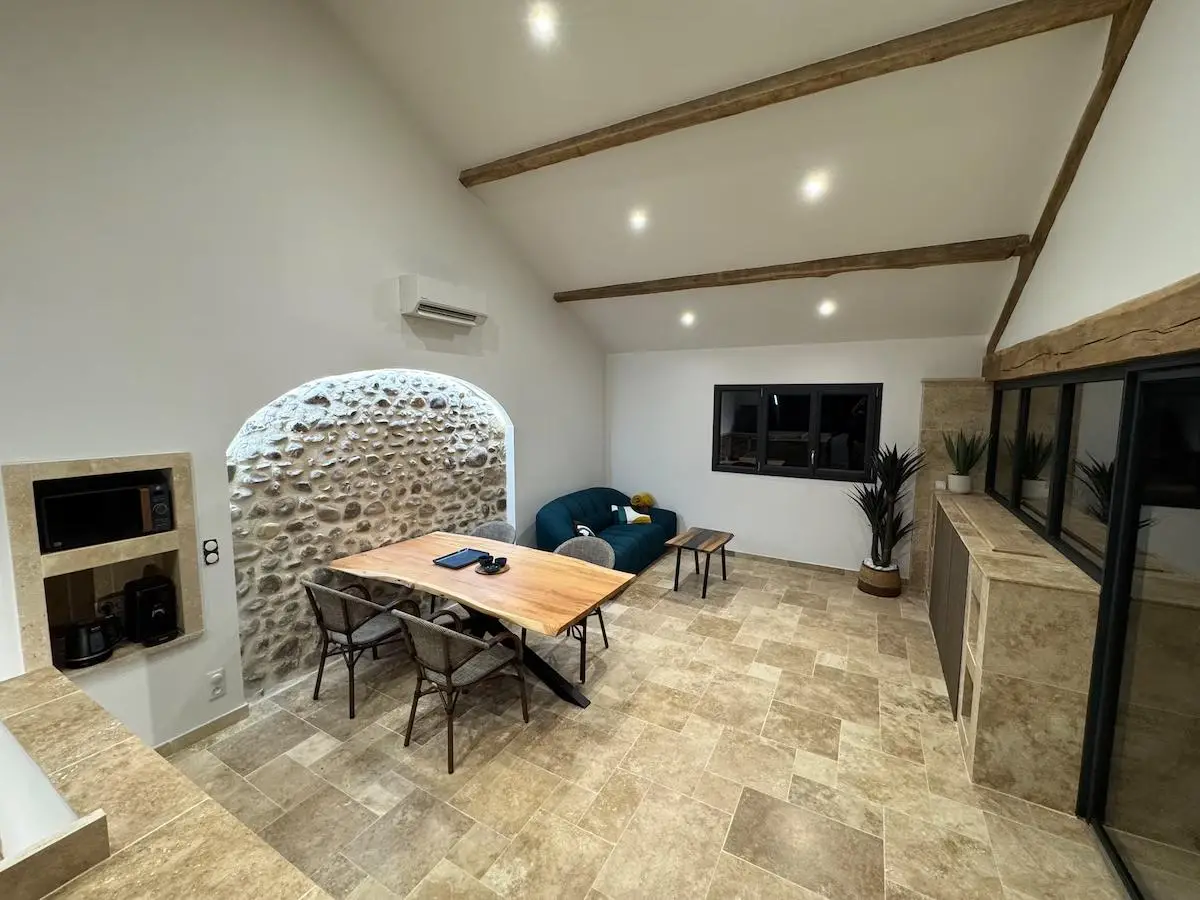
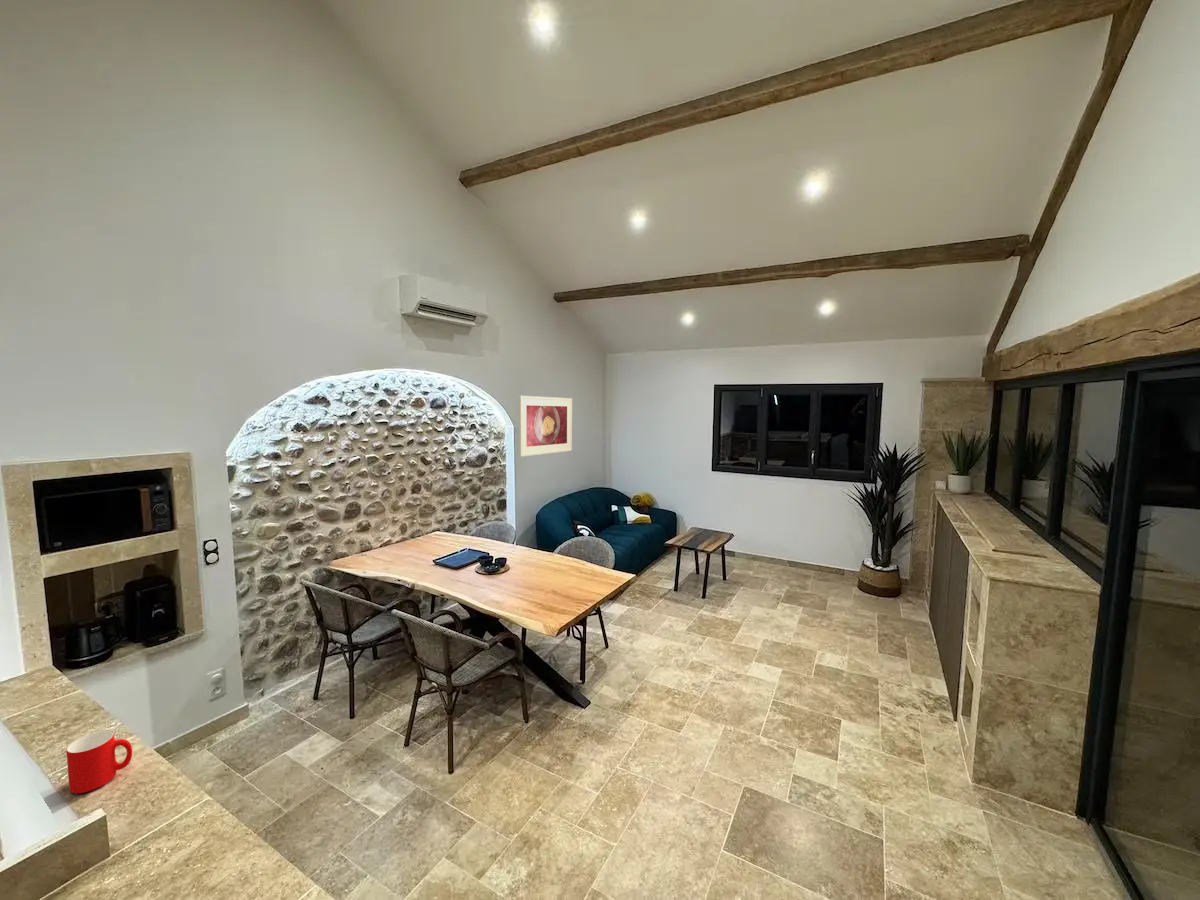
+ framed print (547, 425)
+ cup (101, 759)
